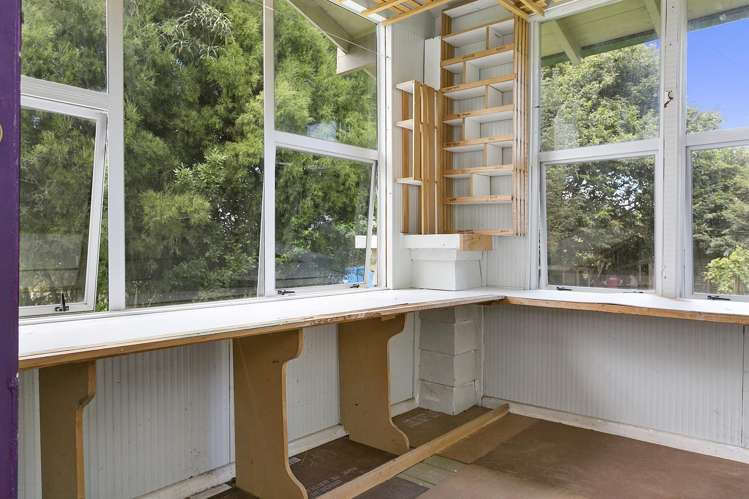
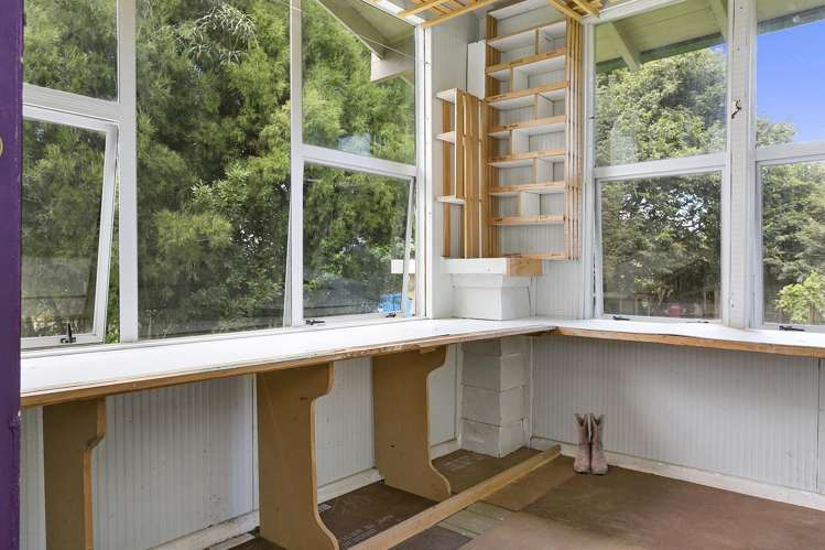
+ boots (590, 440)
